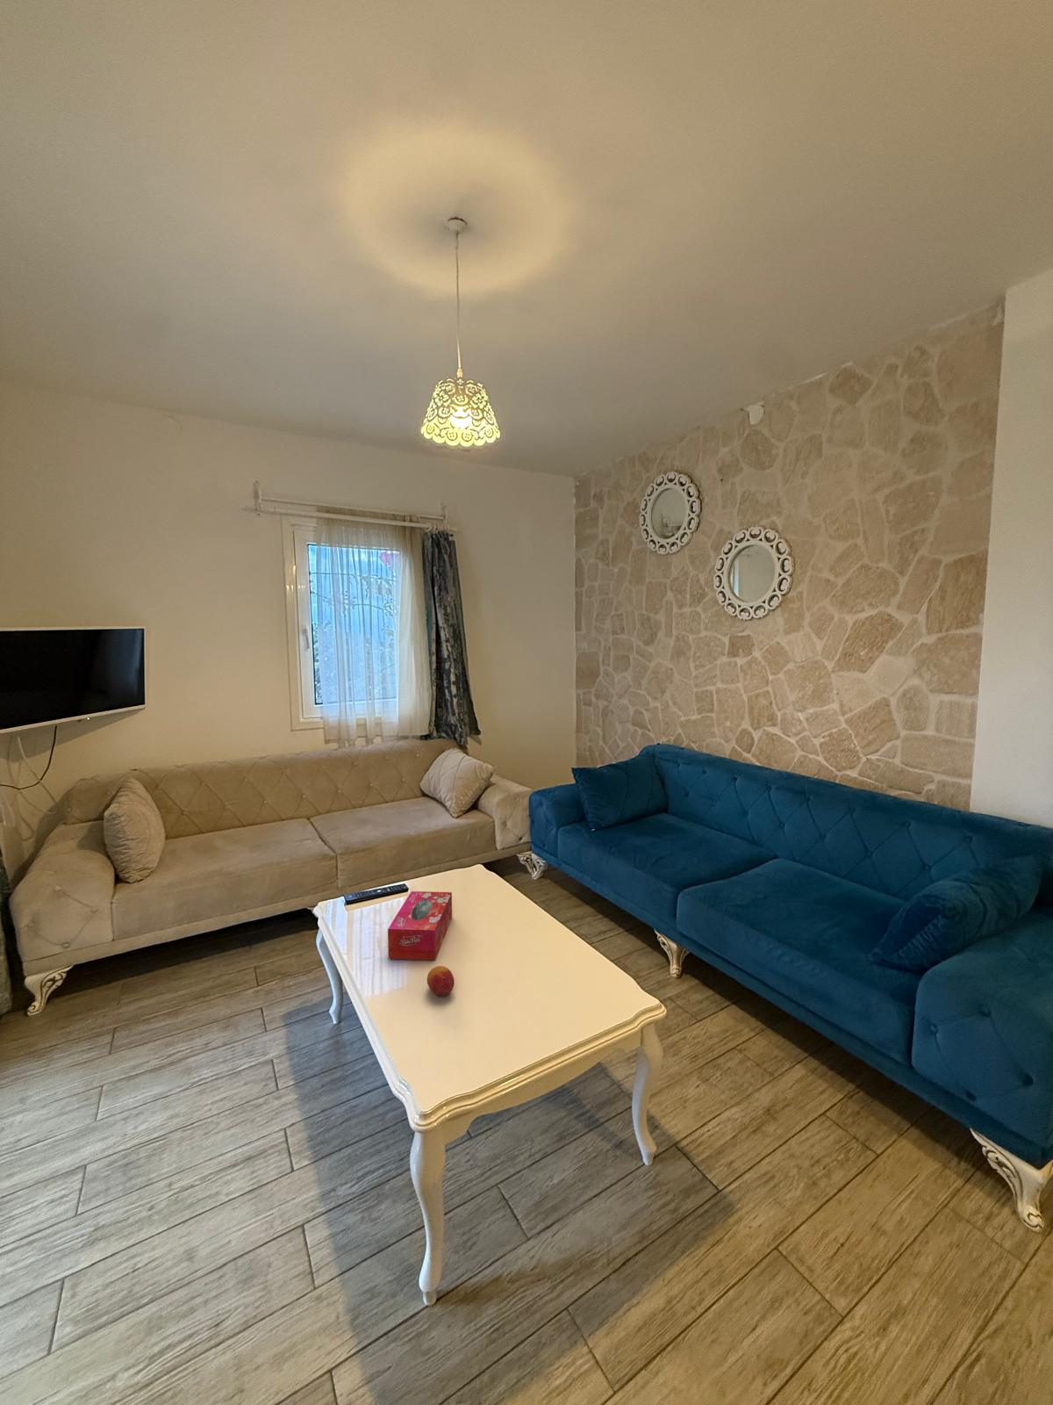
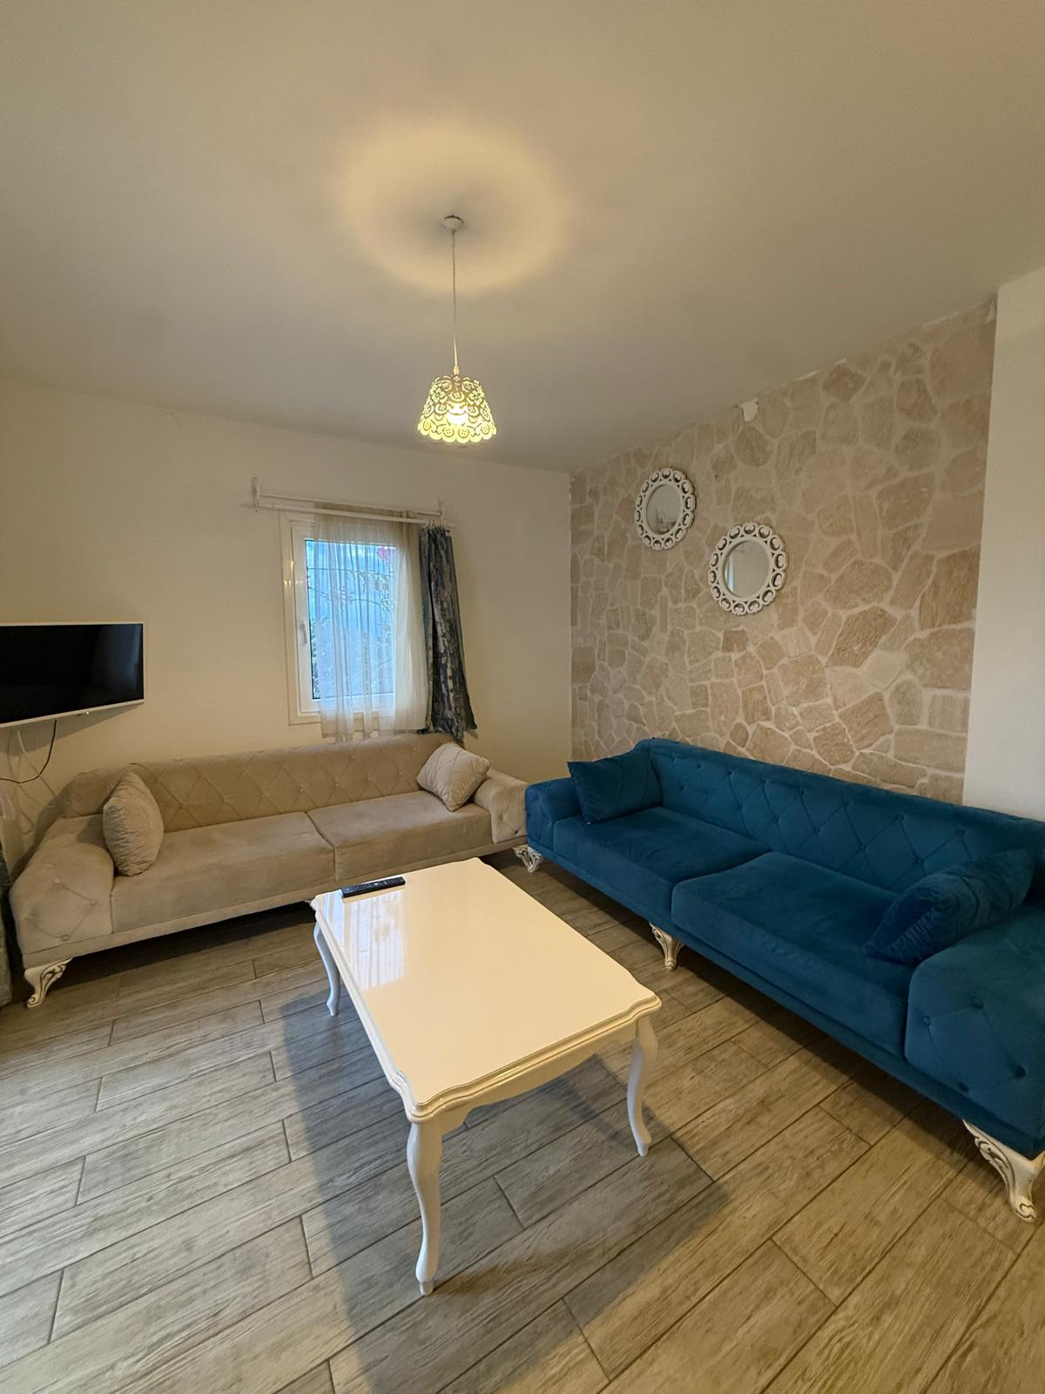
- tissue box (423, 923)
- fruit (439, 980)
